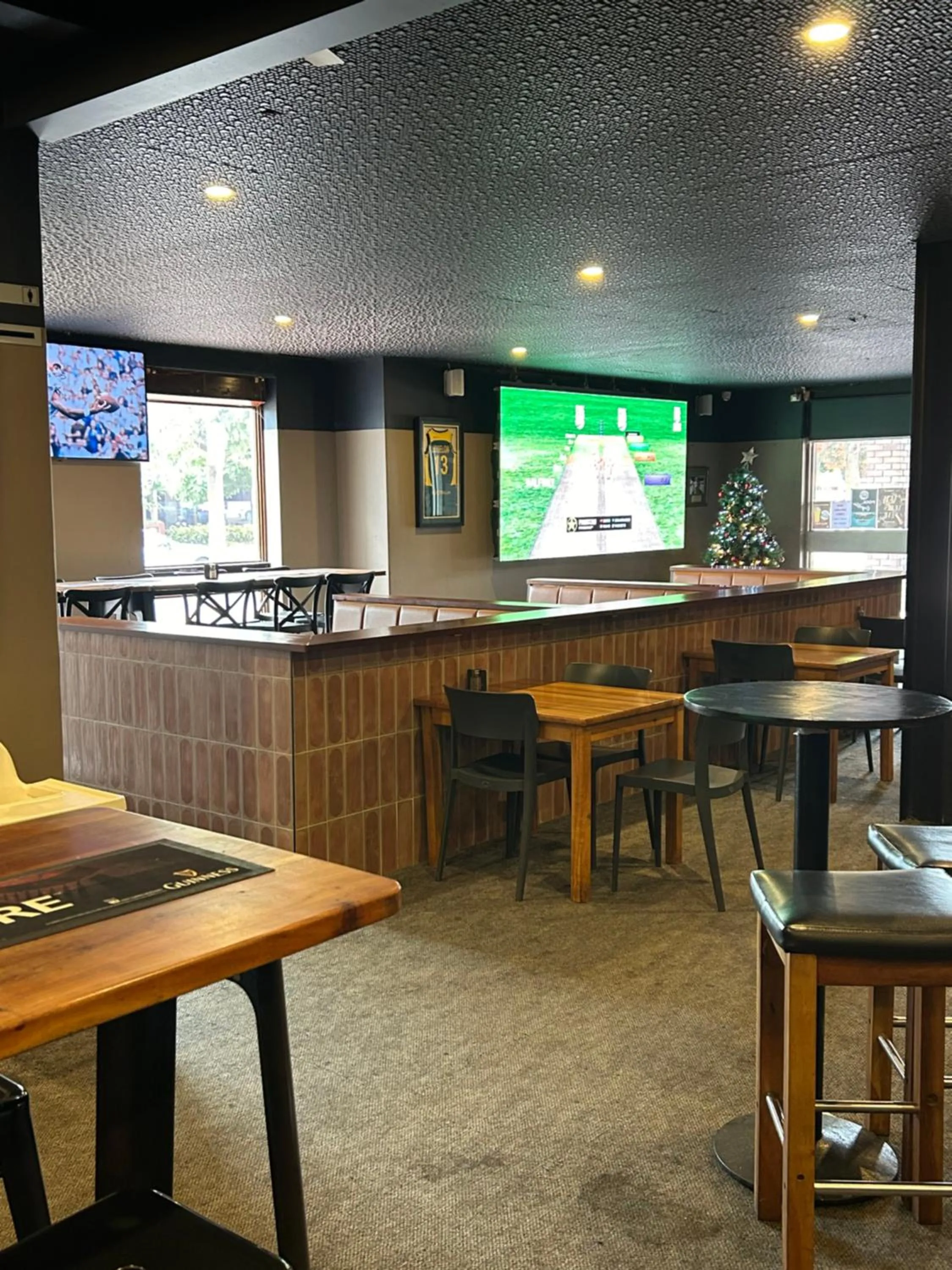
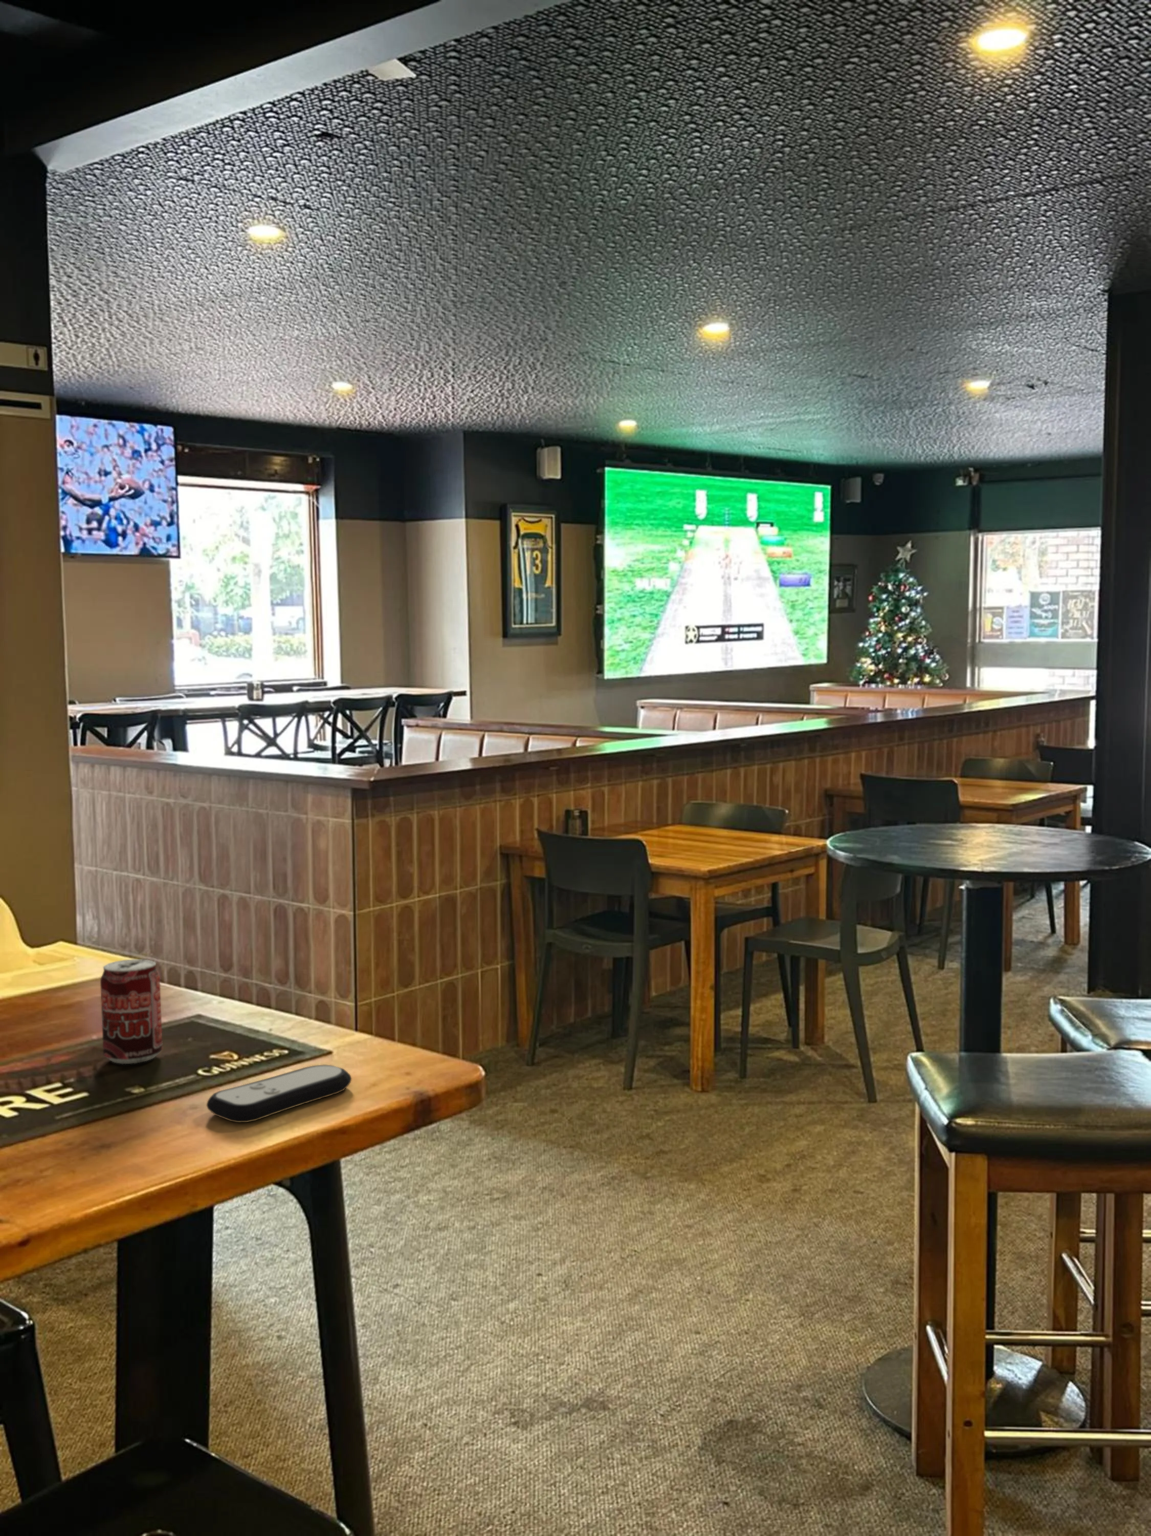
+ beverage can (131, 1009)
+ remote control (283, 1091)
